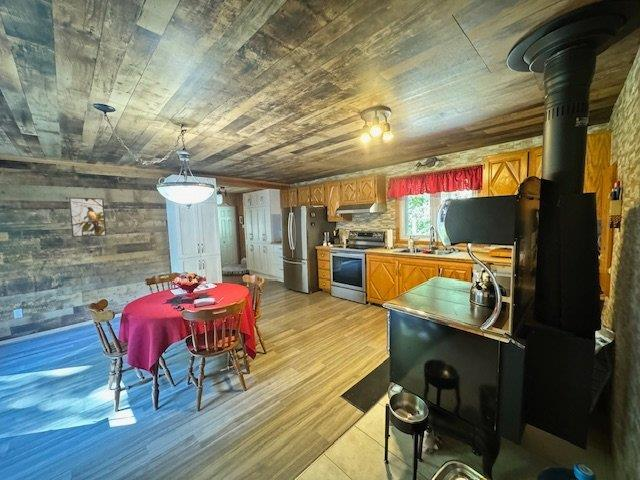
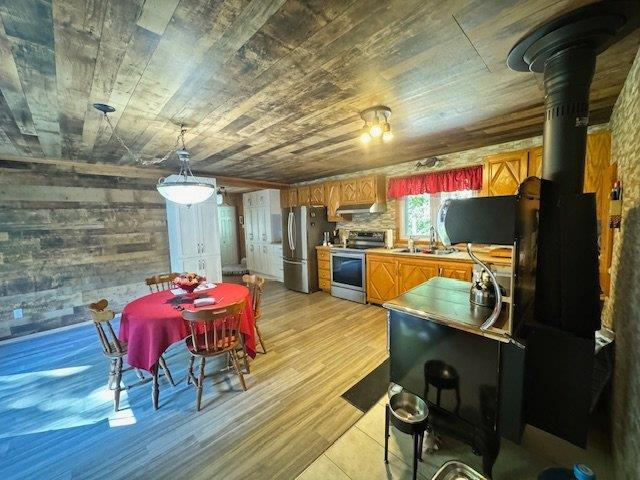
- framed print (88, 217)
